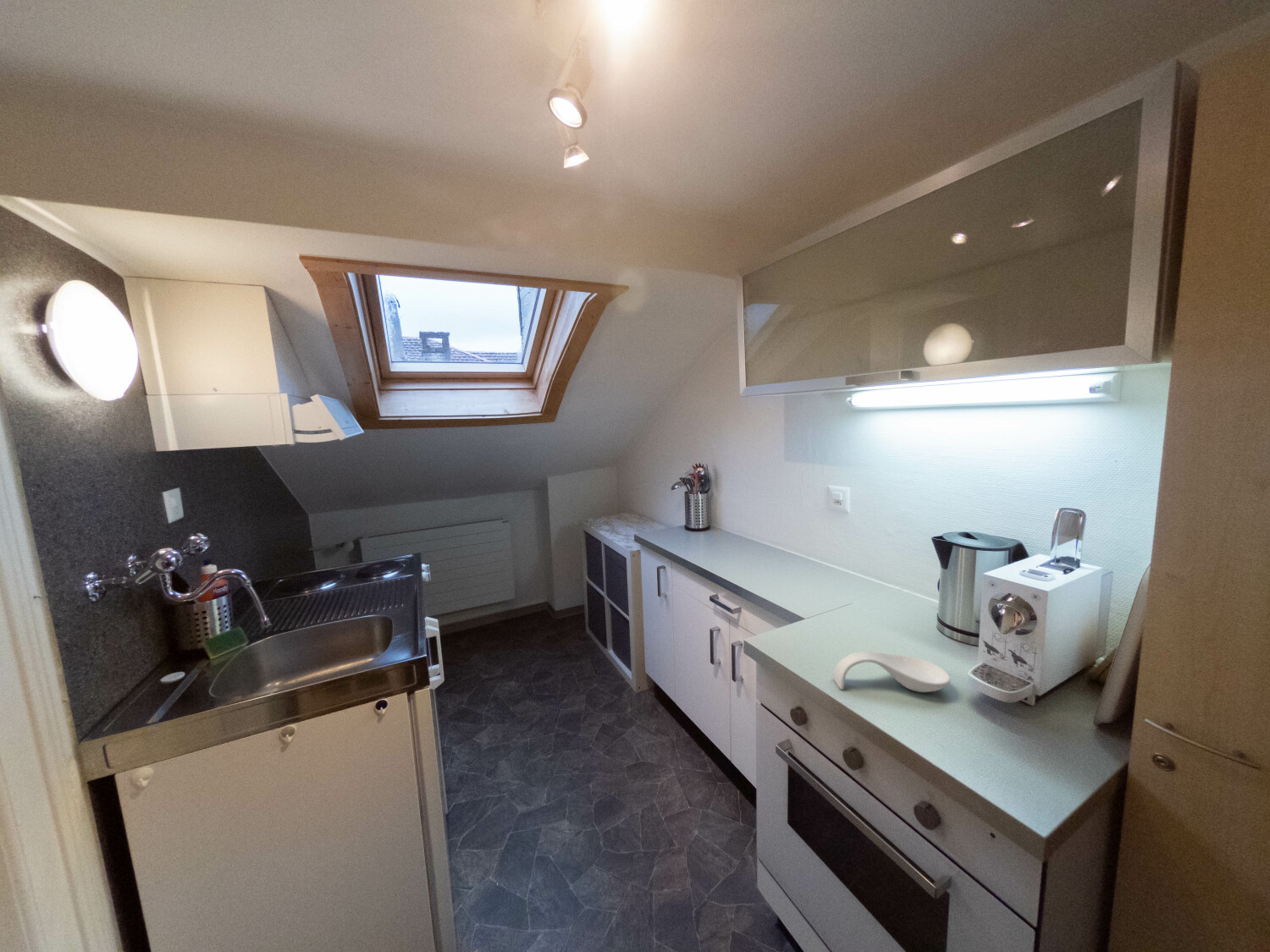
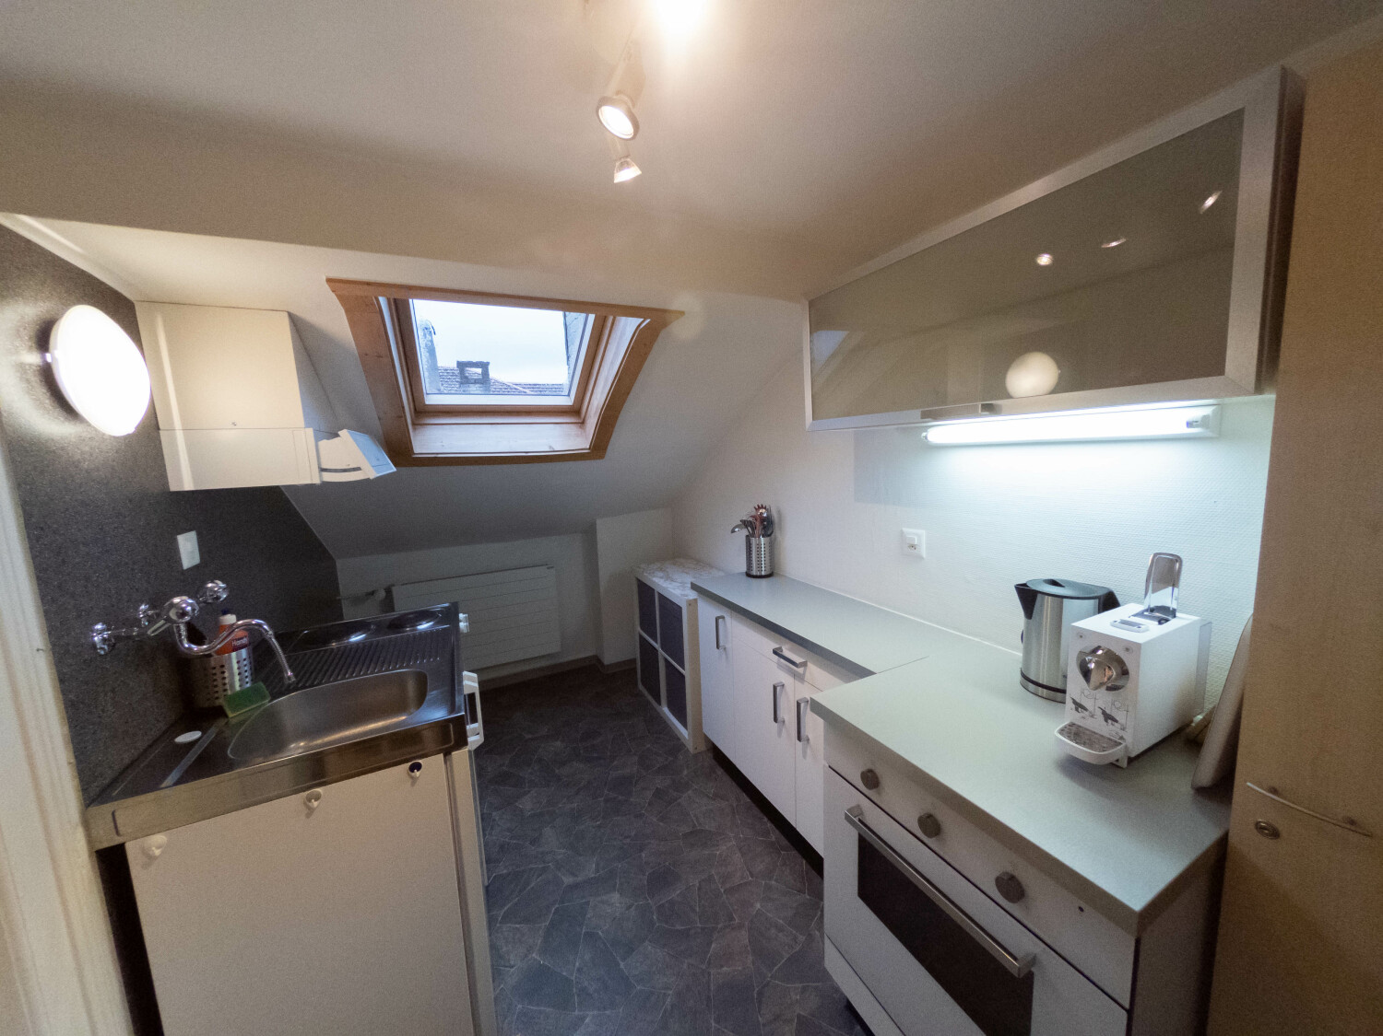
- spoon rest (890, 670)
